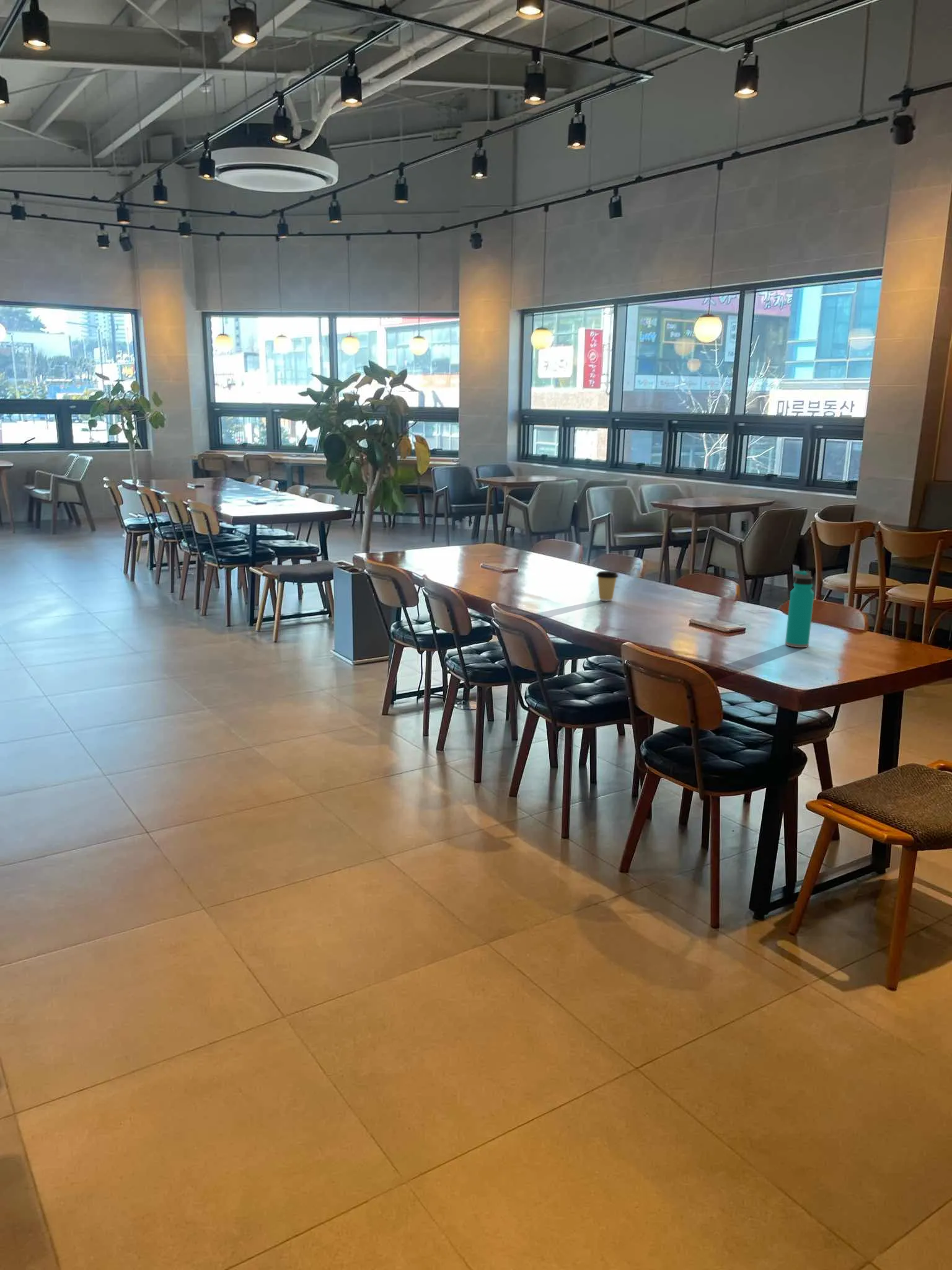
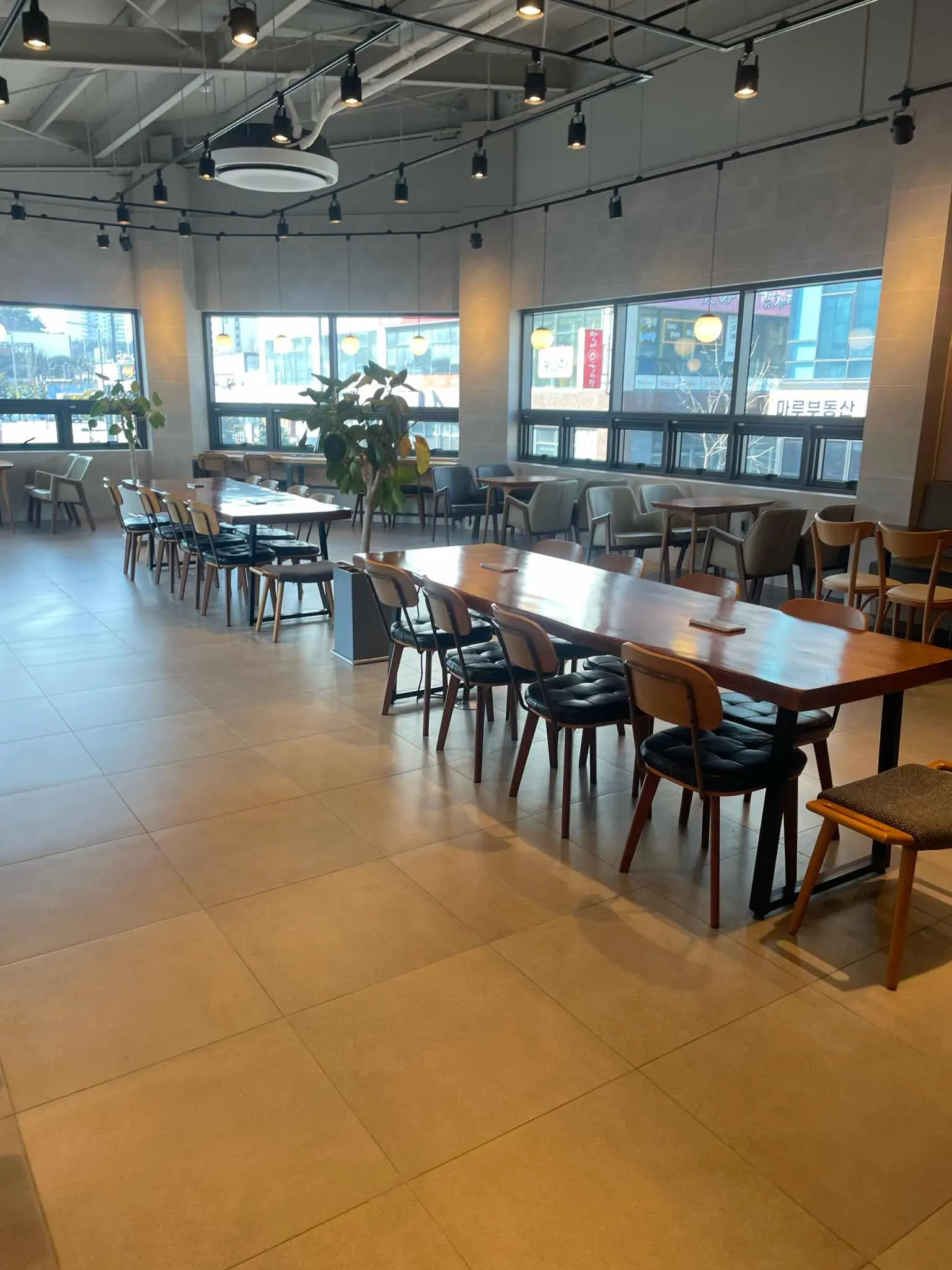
- coffee cup (606, 585)
- water bottle (800, 608)
